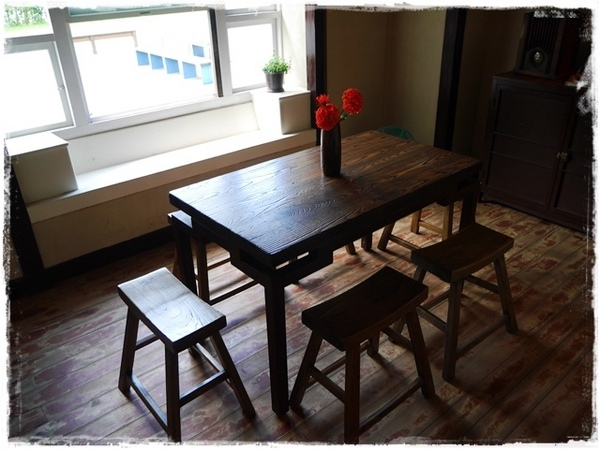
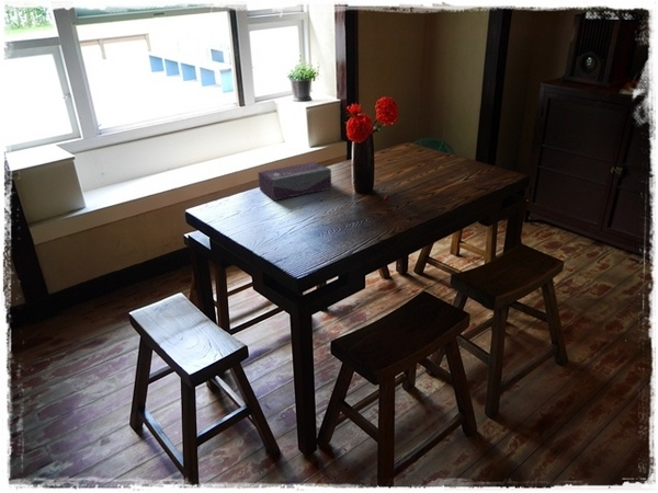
+ tissue box (294, 179)
